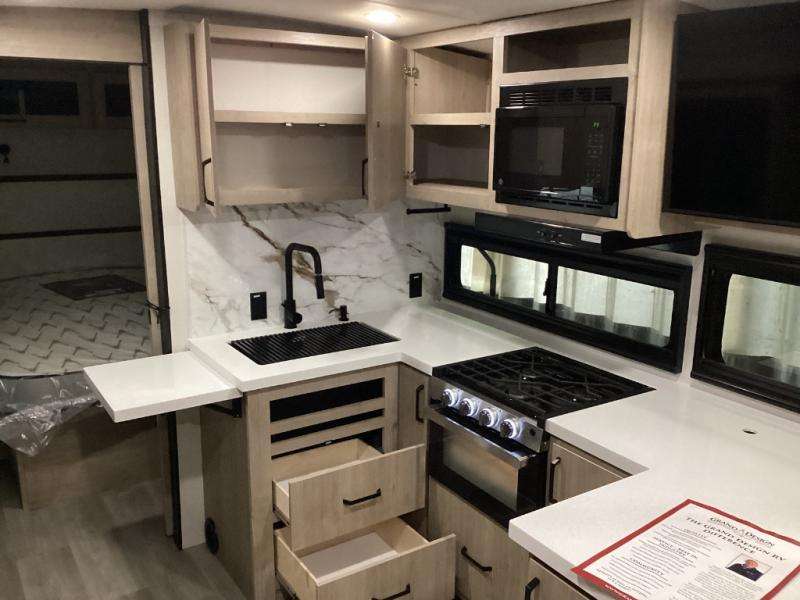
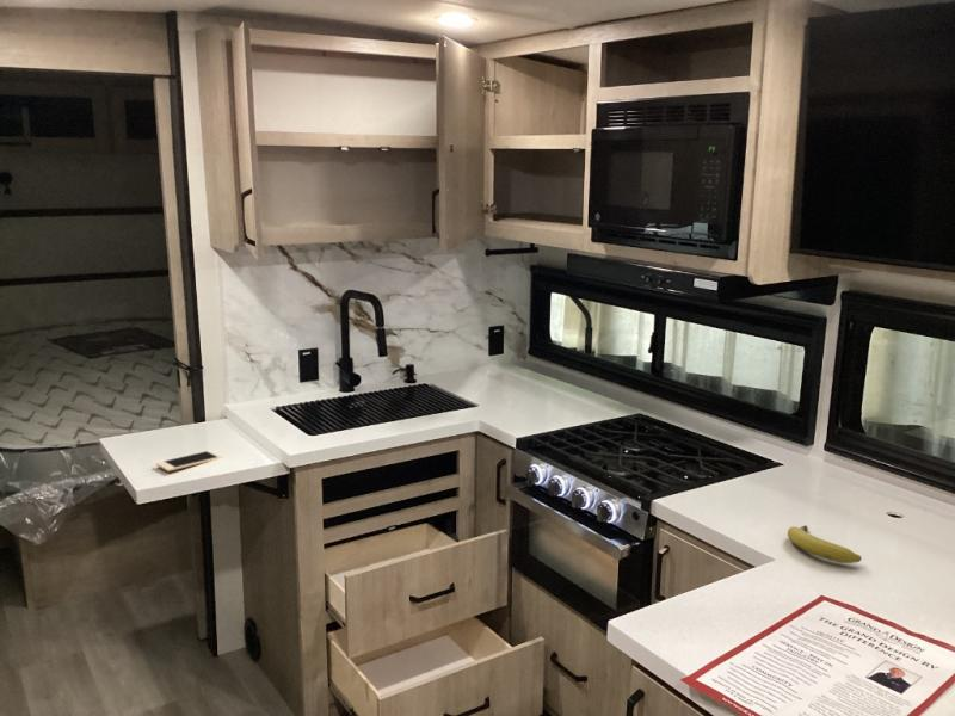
+ cell phone (190, 459)
+ fruit (817, 539)
